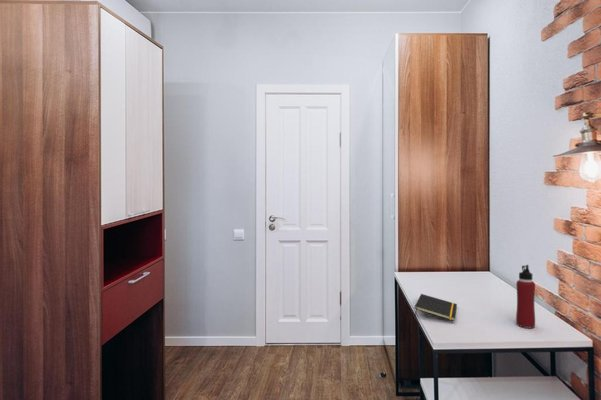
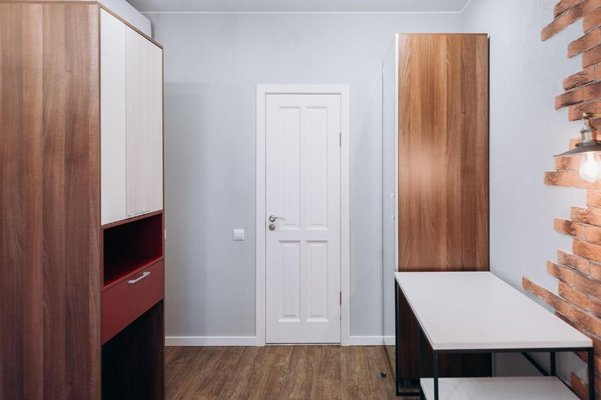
- notepad (436, 306)
- water bottle (525, 295)
